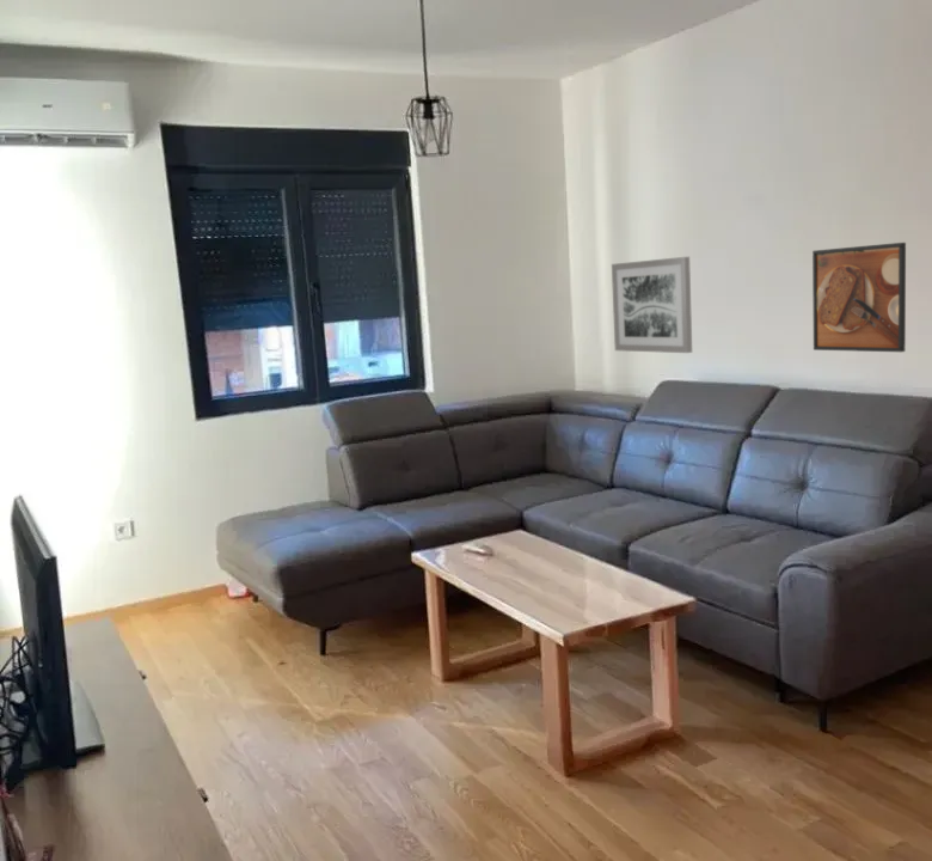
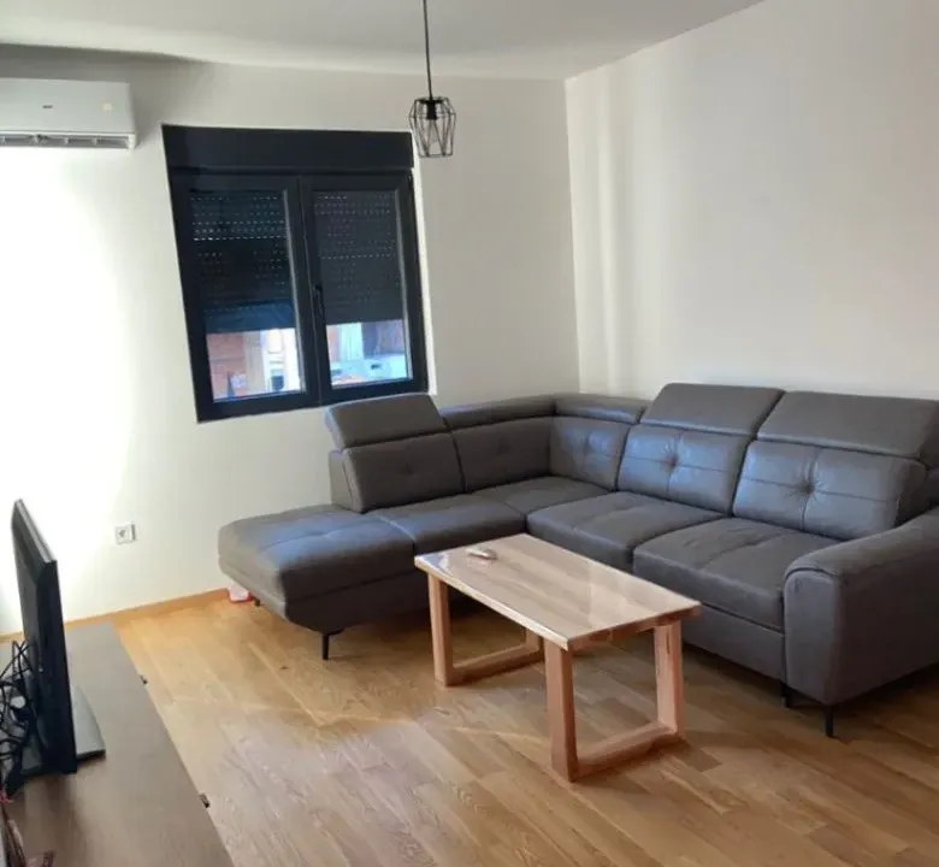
- wall art (650, 306)
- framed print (857, 299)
